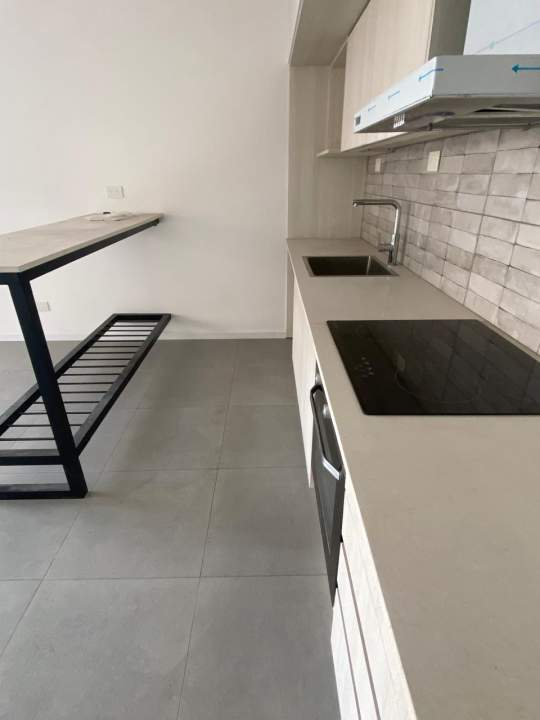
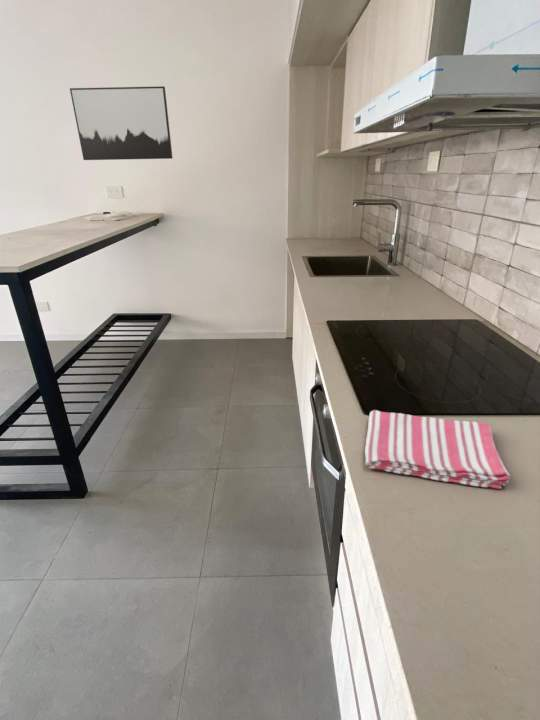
+ dish towel (430, 442)
+ wall art (122, 124)
